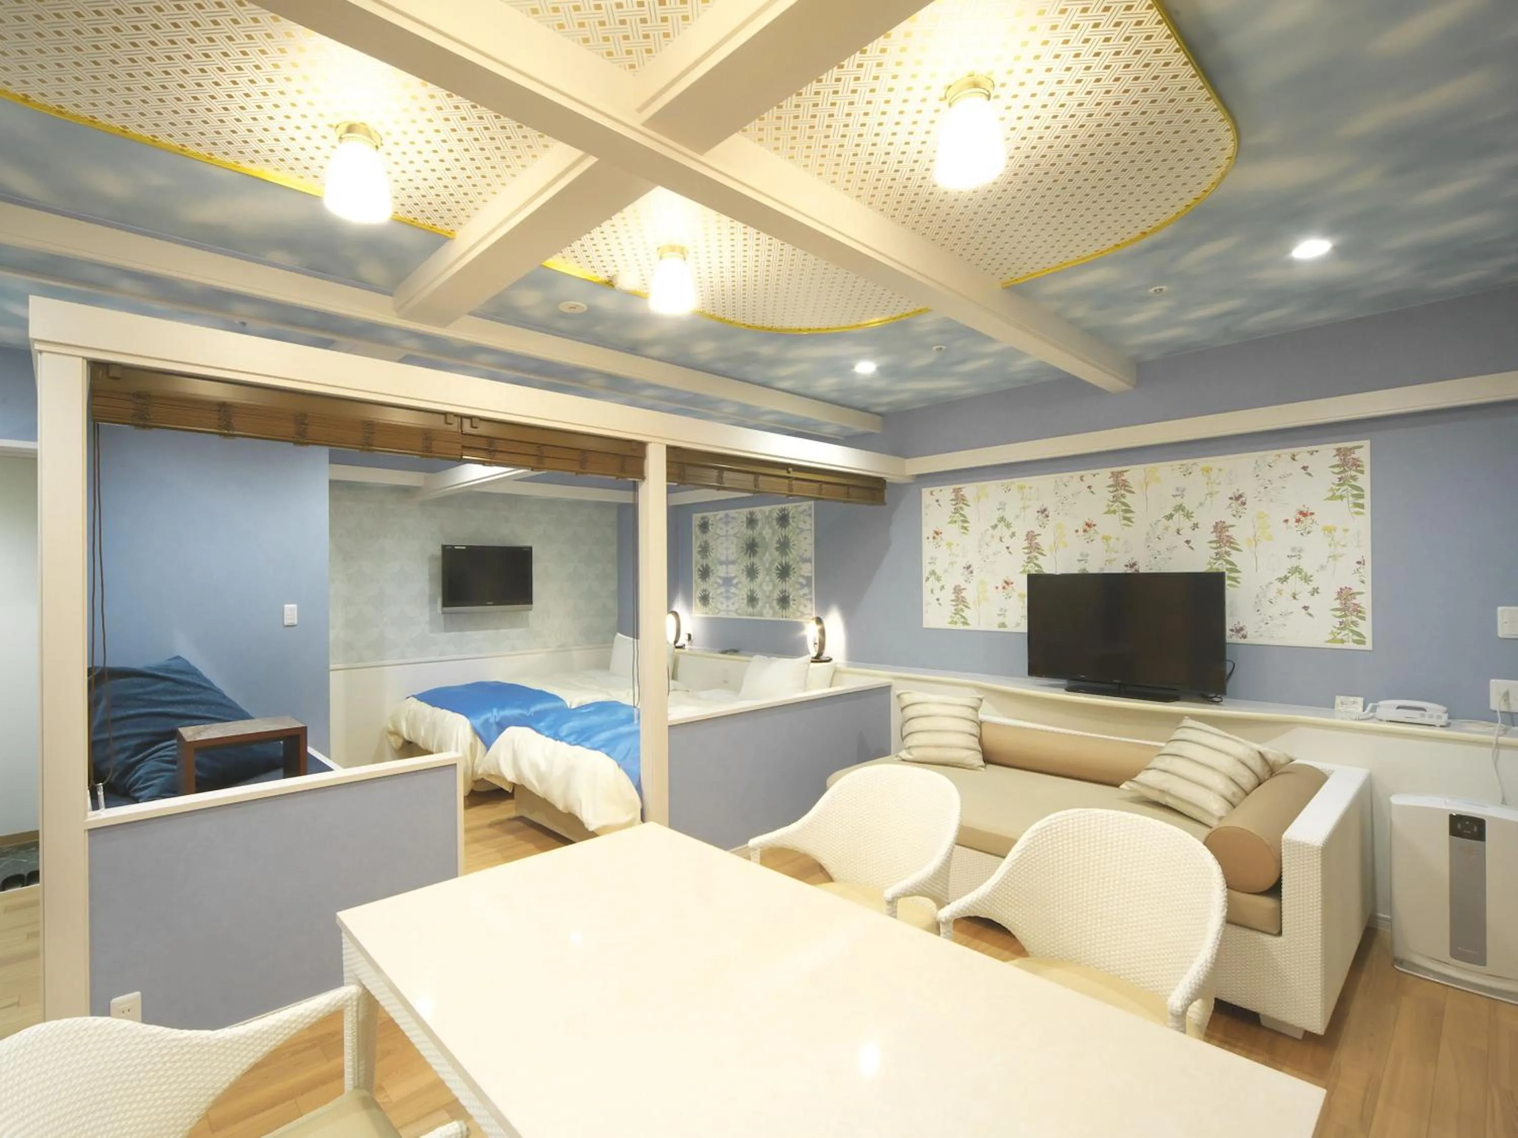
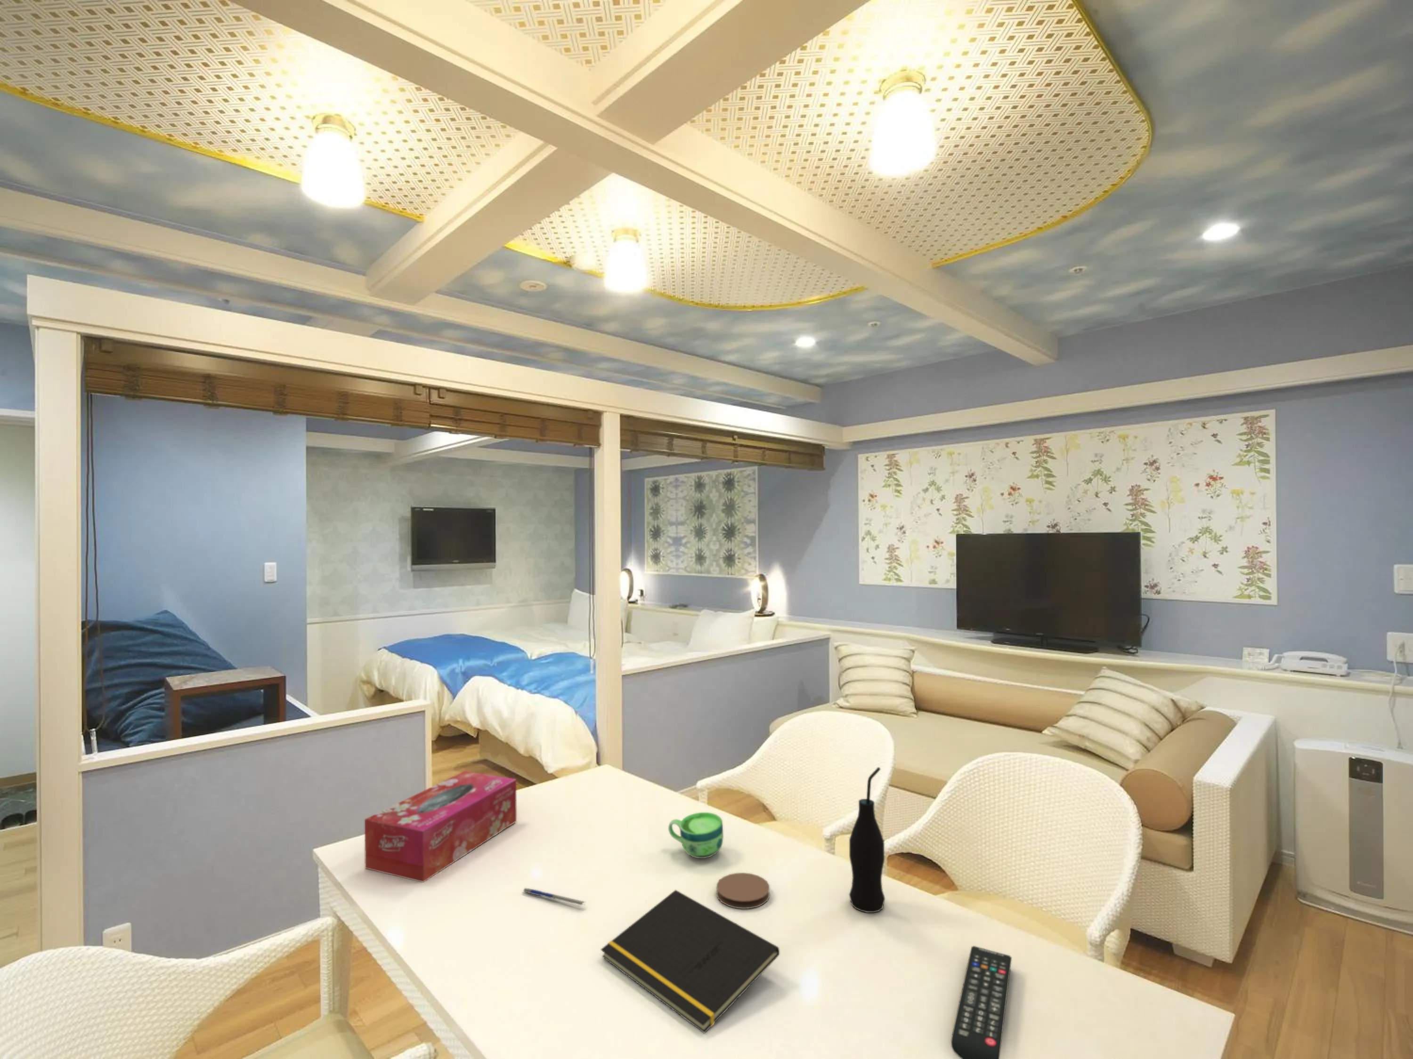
+ tissue box (446, 820)
+ cup (694, 837)
+ remote control (984, 1000)
+ coaster (743, 890)
+ bottle (869, 837)
+ notepad (688, 952)
+ pen (554, 897)
